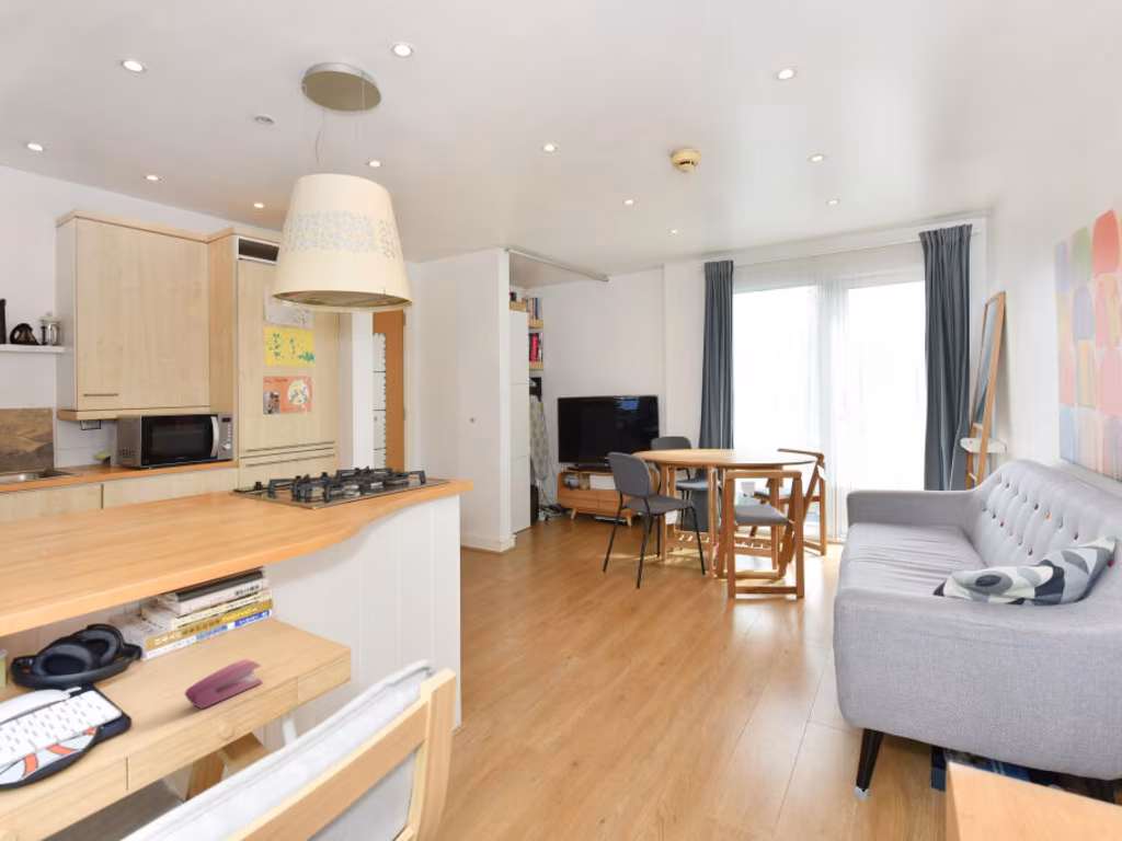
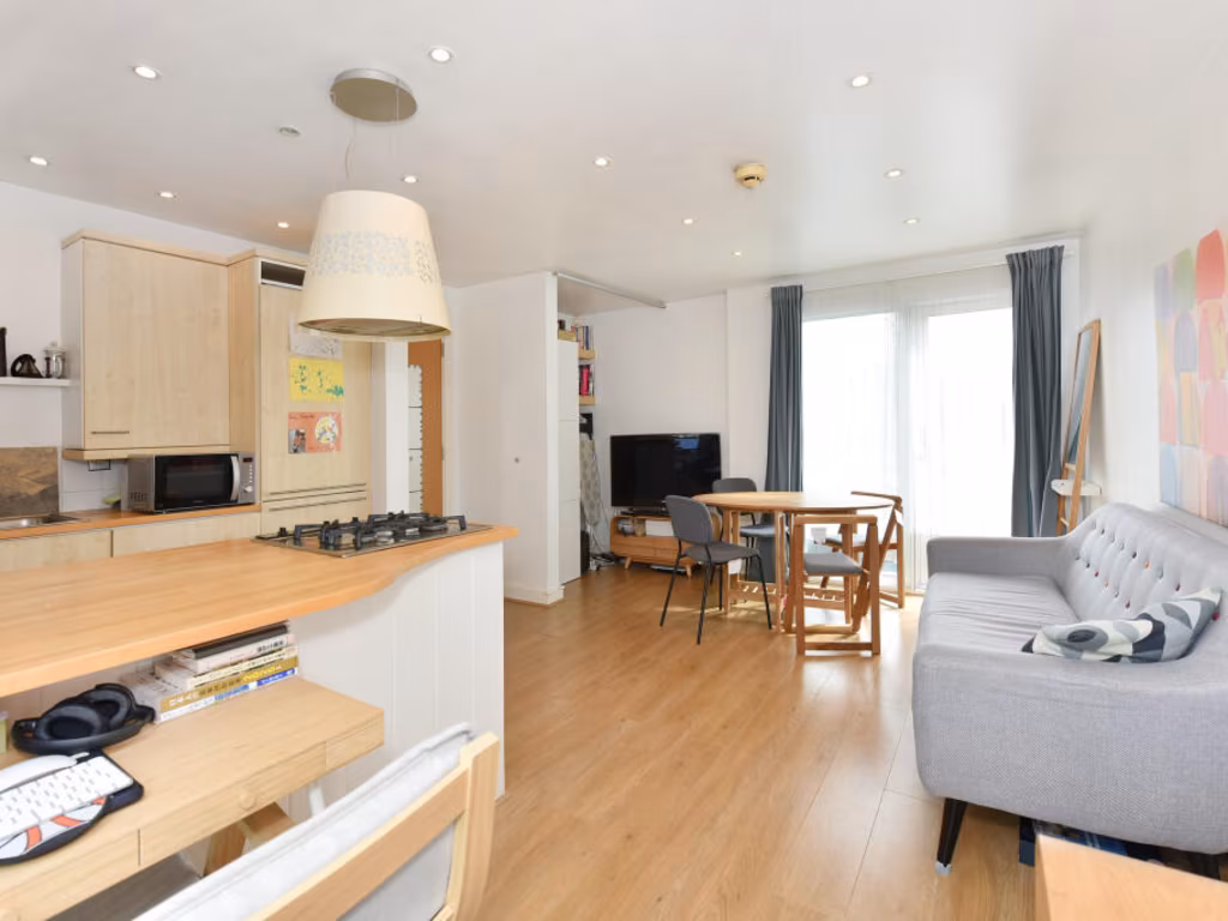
- stapler (225, 681)
